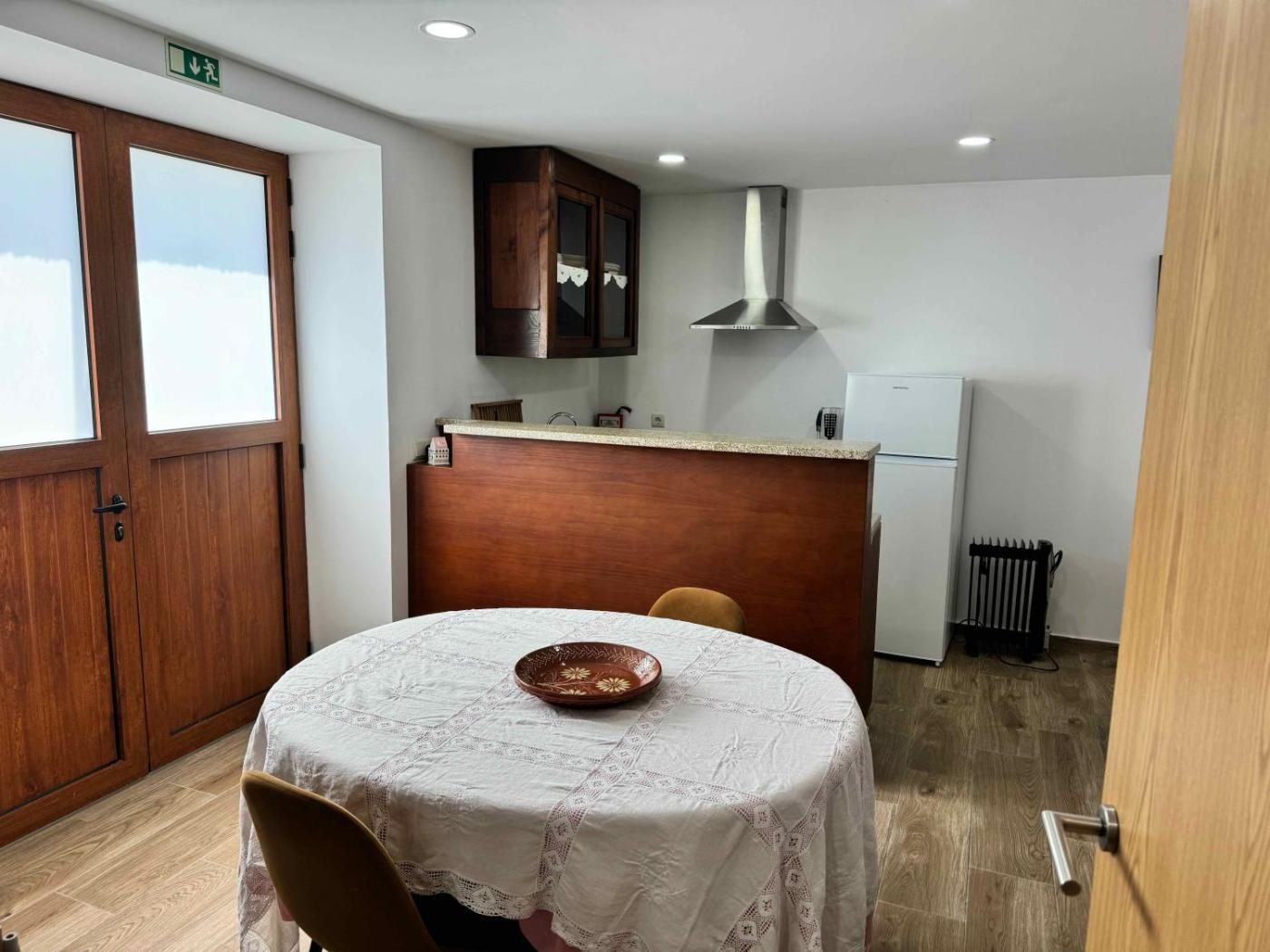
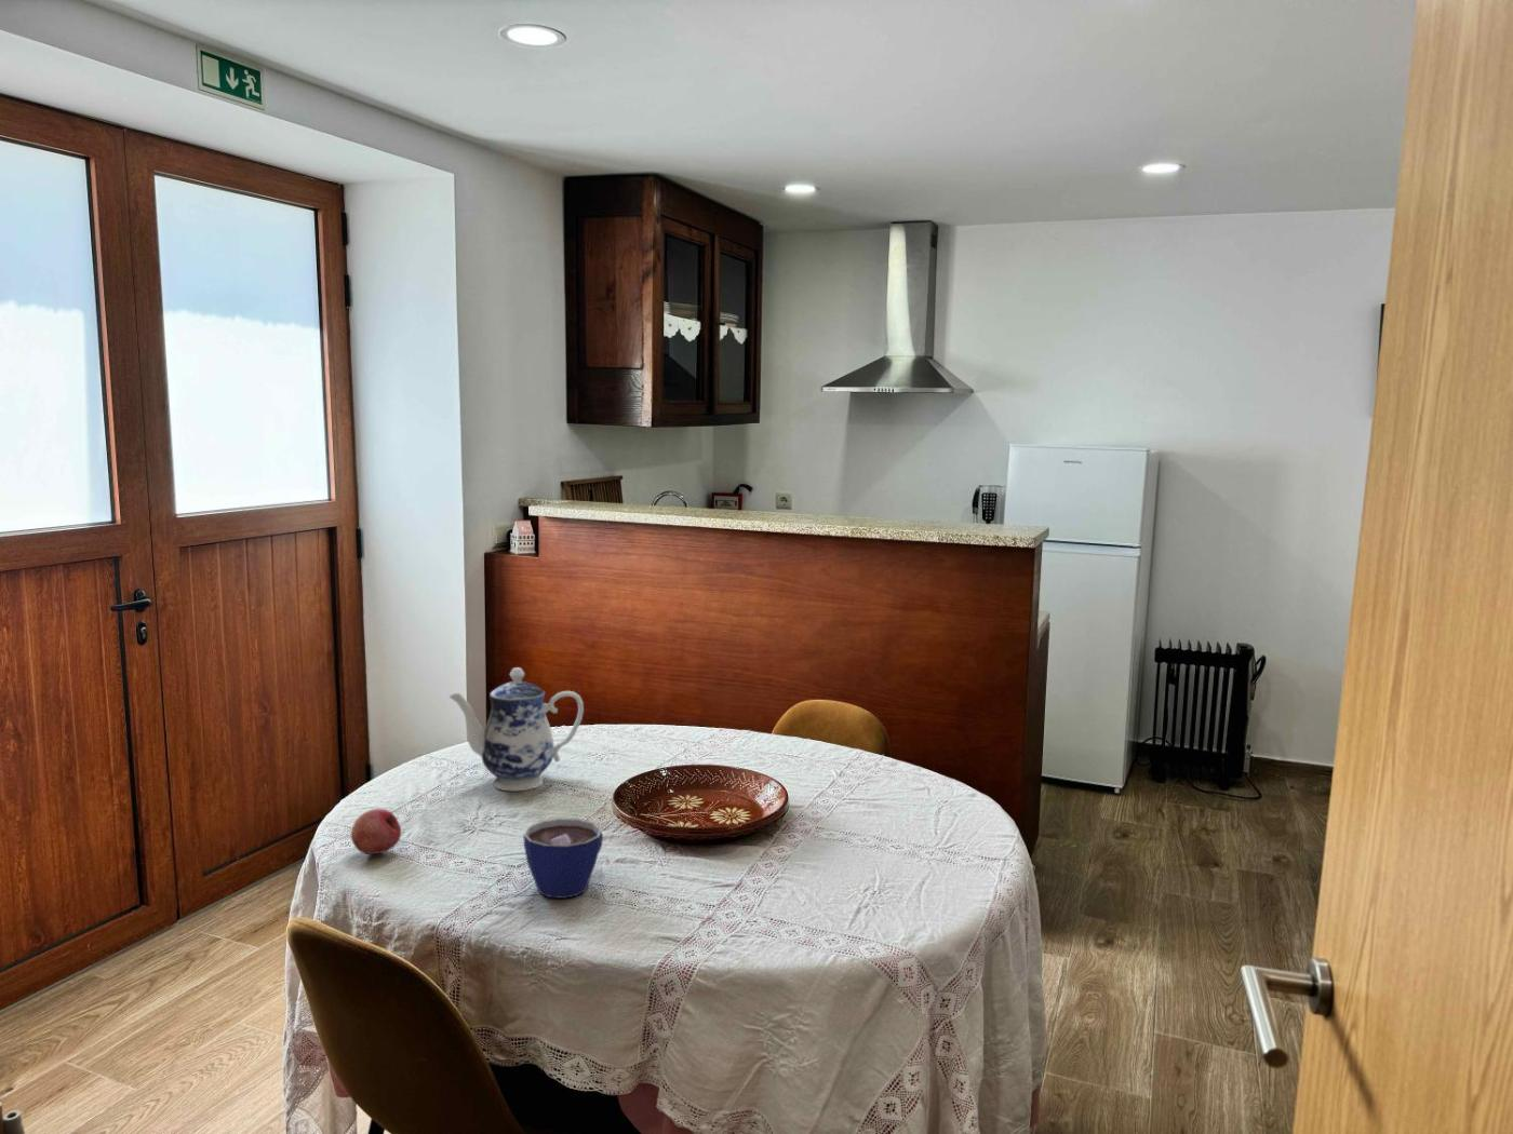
+ teapot (517, 725)
+ fruit (375, 830)
+ cup (571, 854)
